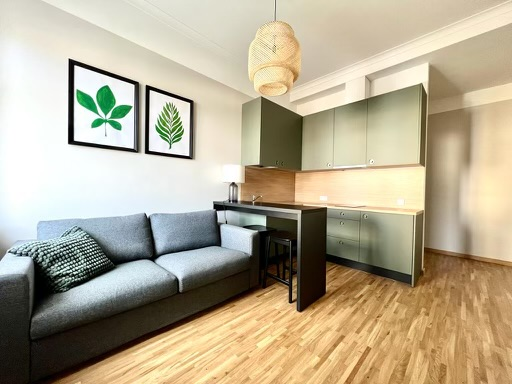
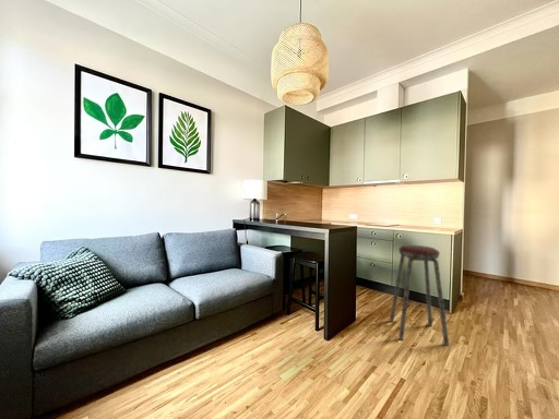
+ music stool (408, 289)
